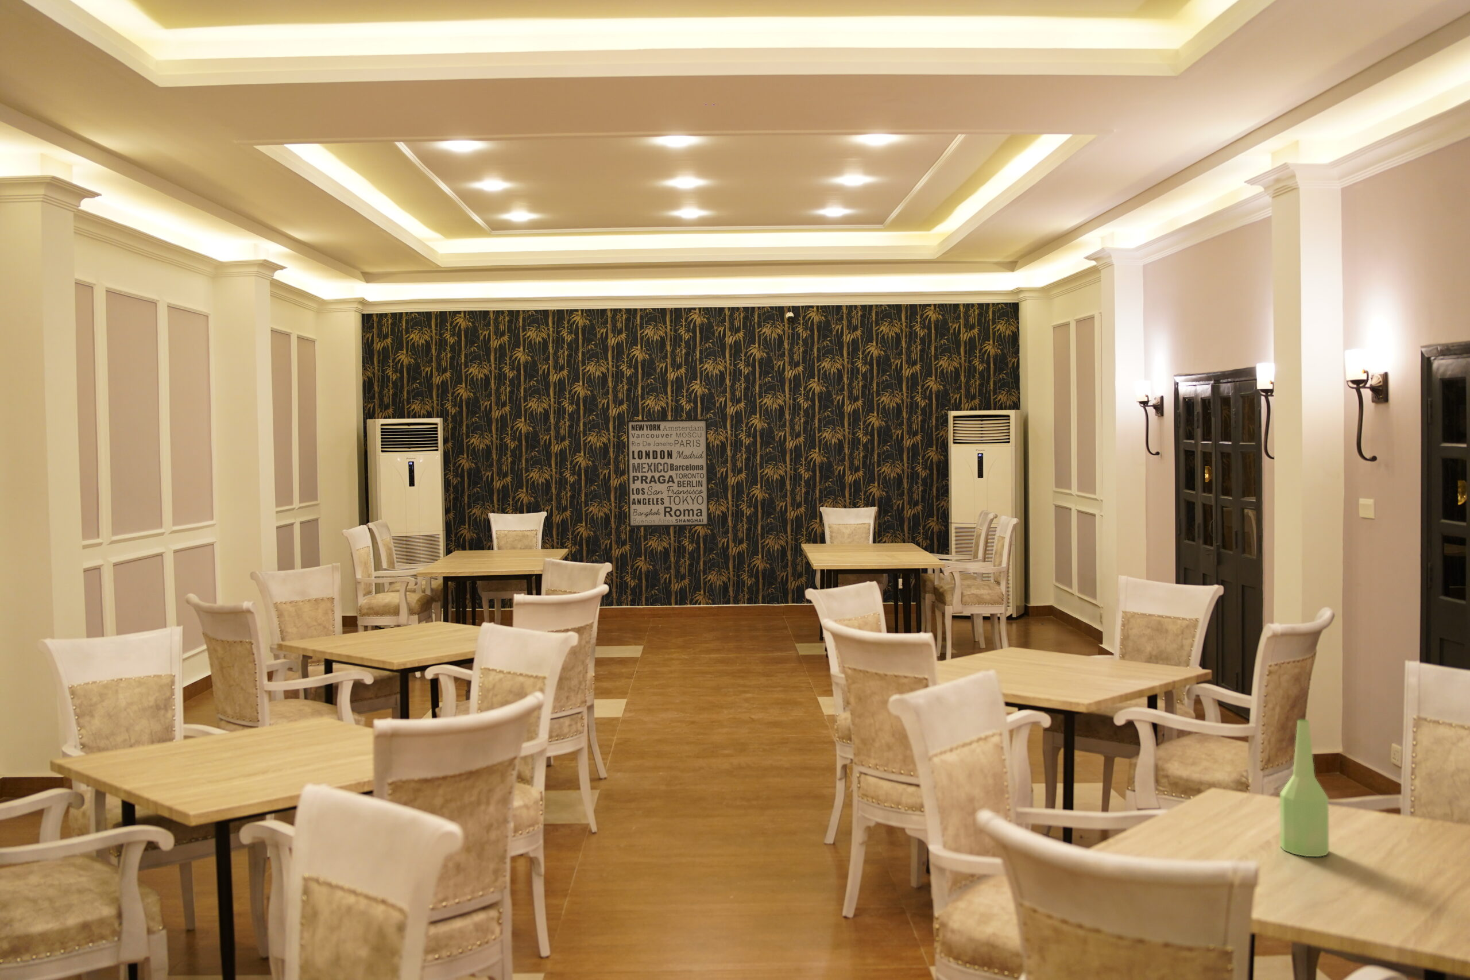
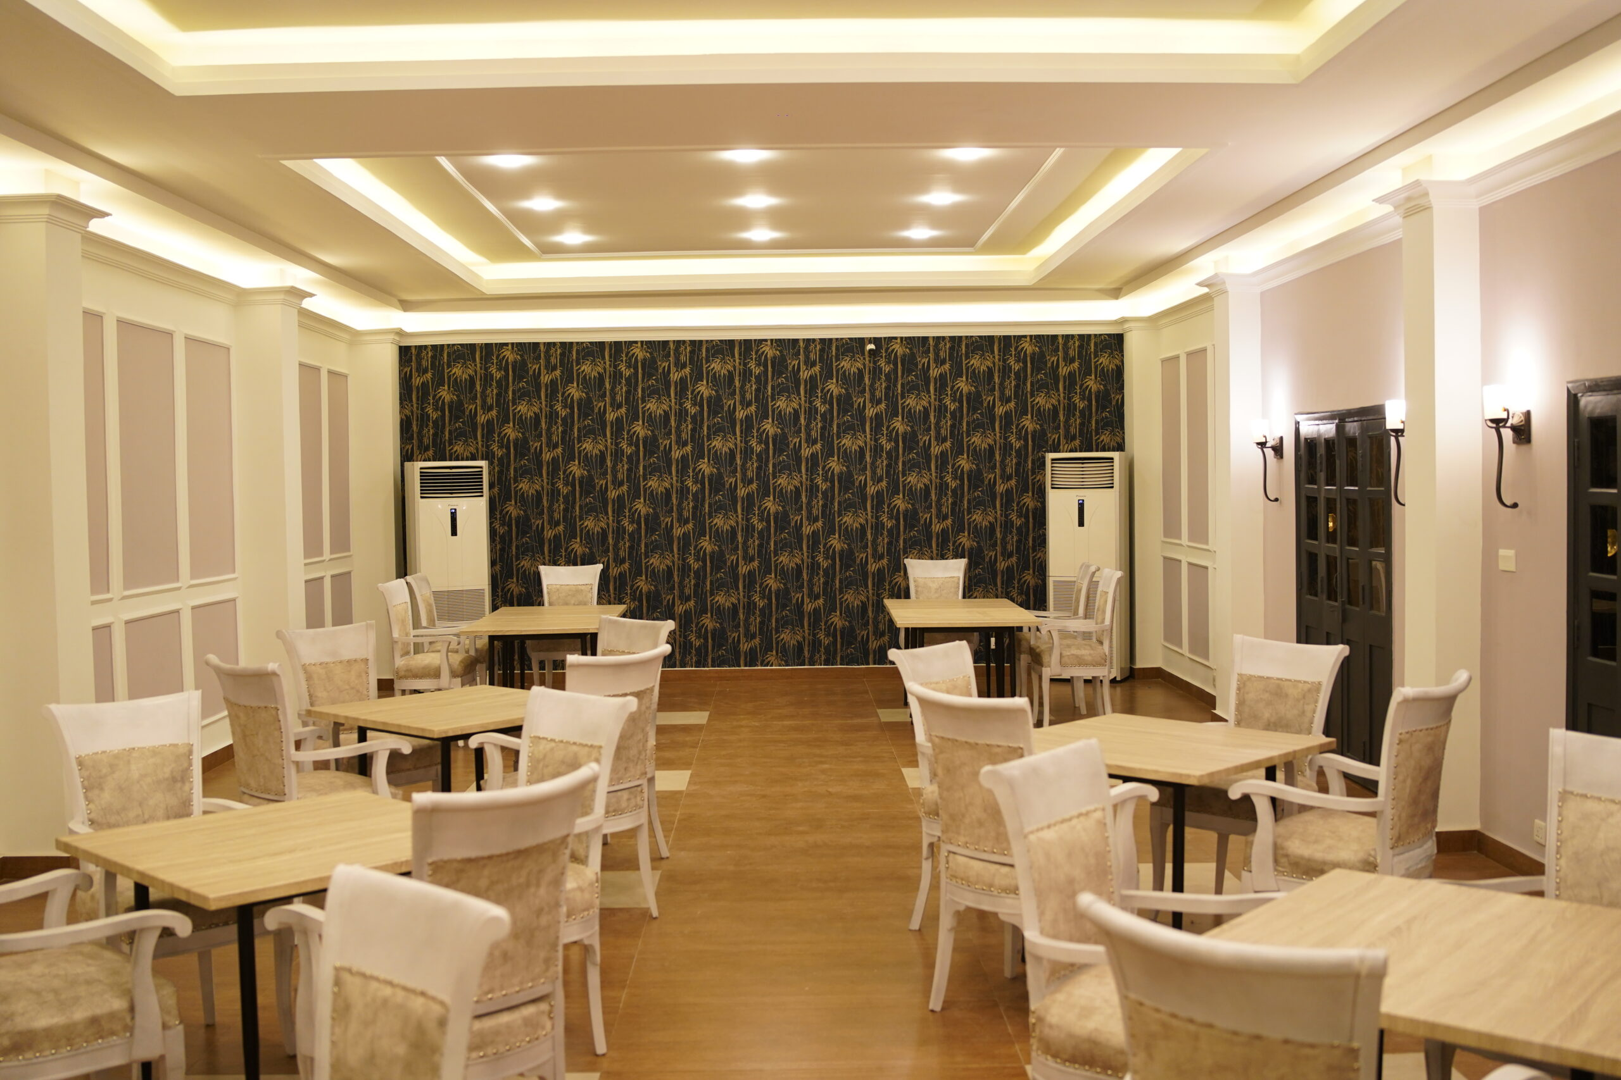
- wall art (668, 474)
- bottle (1304, 784)
